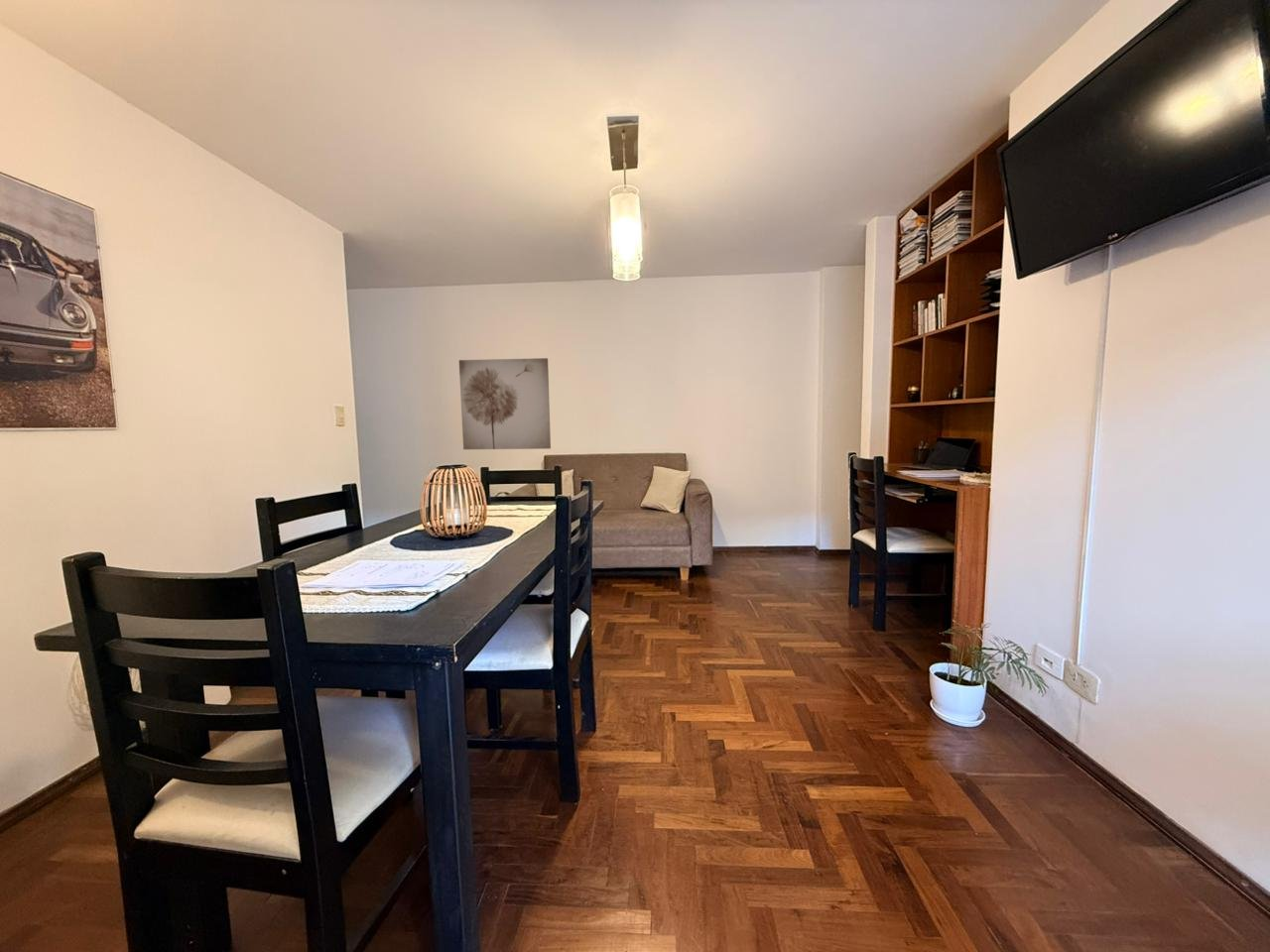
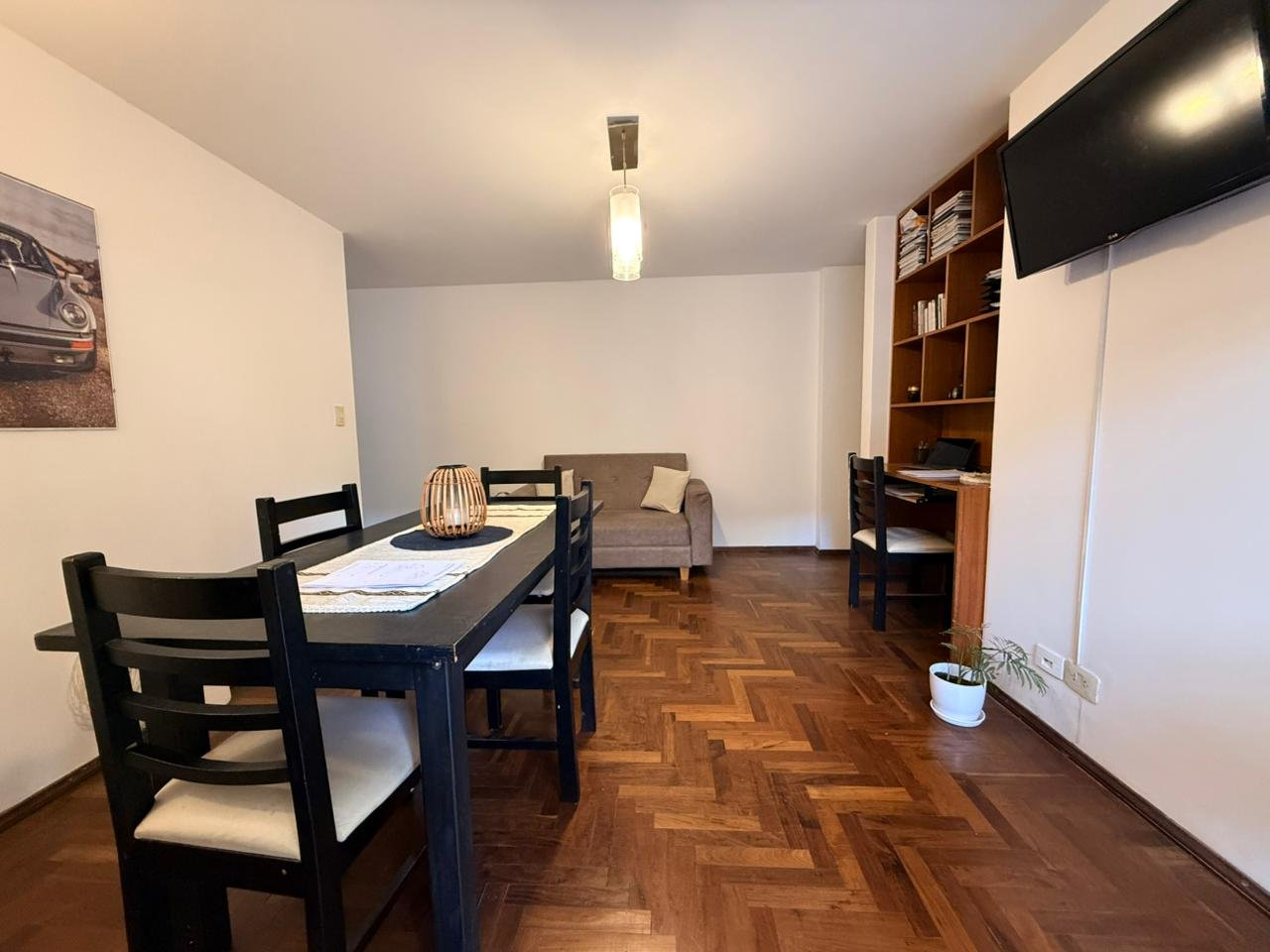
- wall art (505, 405)
